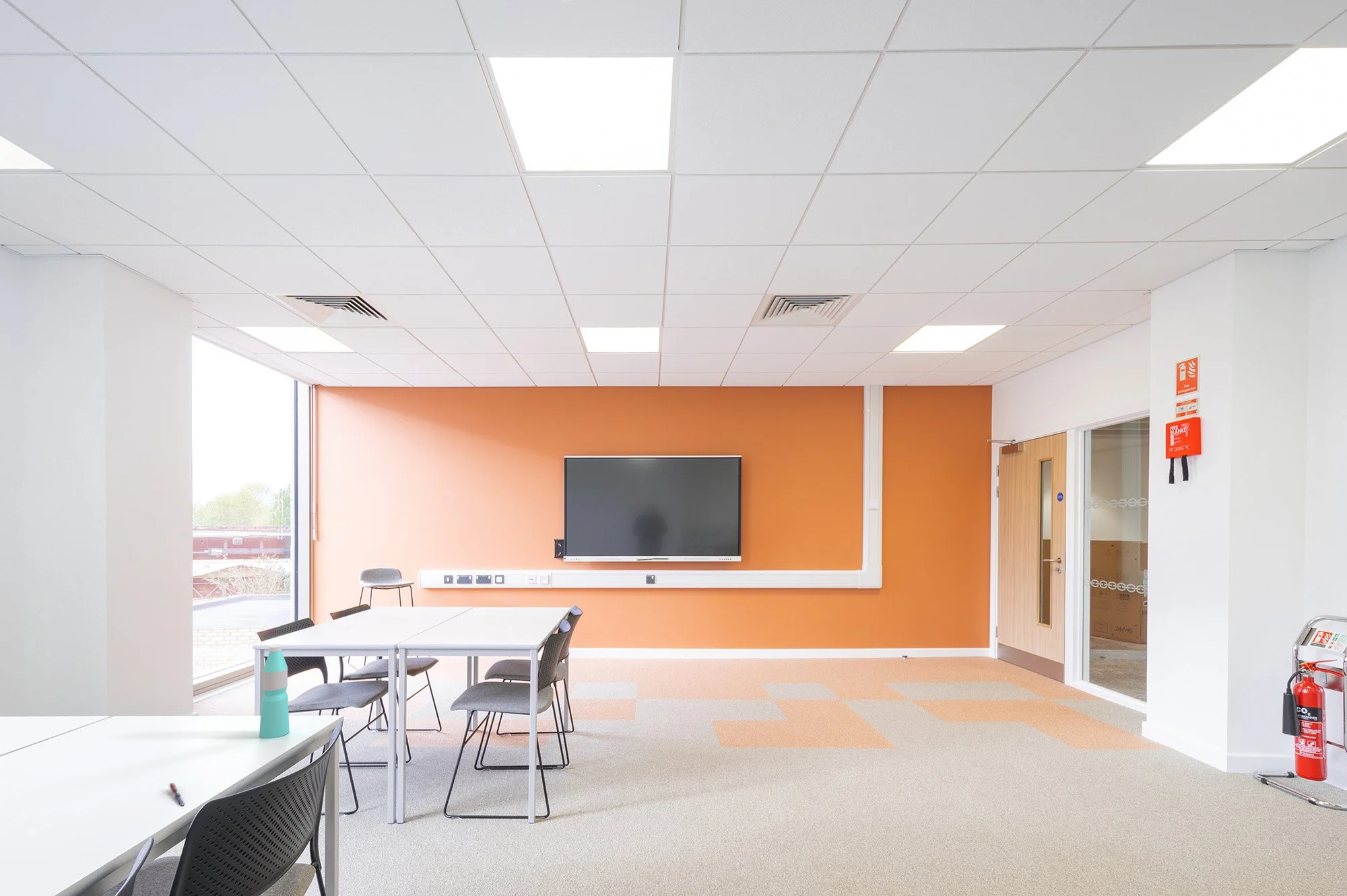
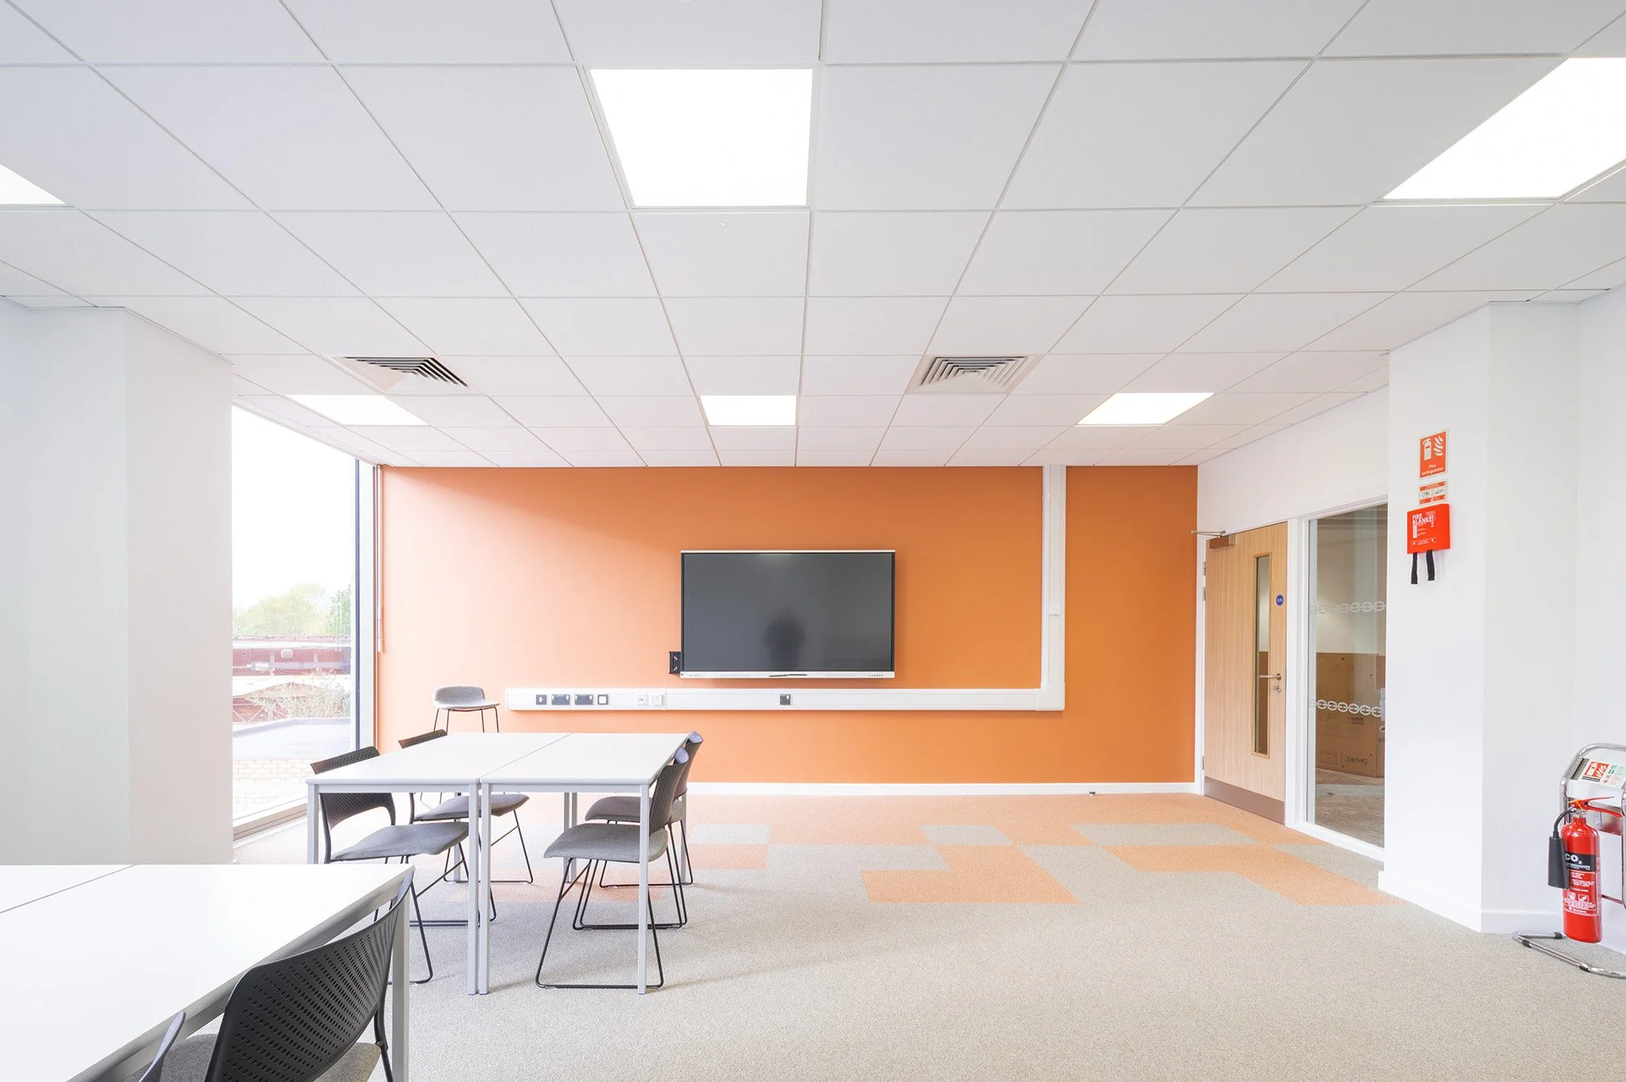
- water bottle (275, 689)
- pen (176, 794)
